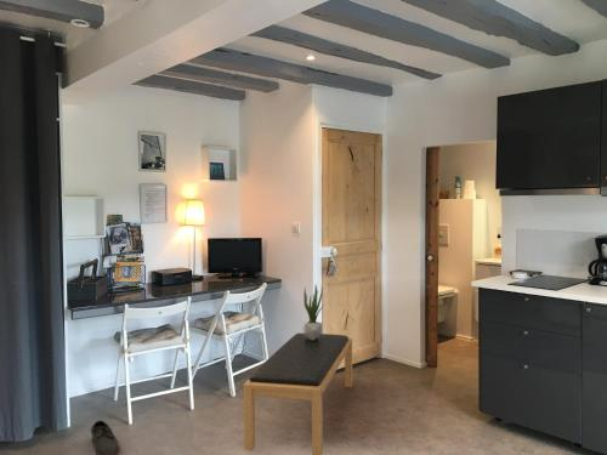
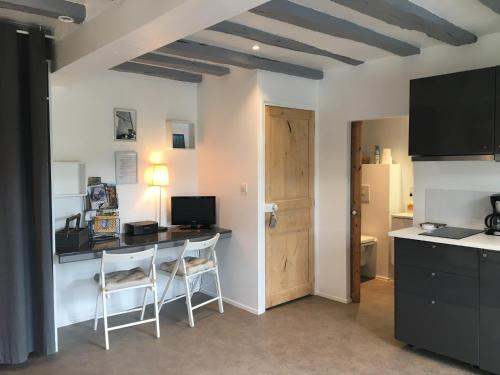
- bench (306, 382)
- potted plant (312, 312)
- shoe (104, 437)
